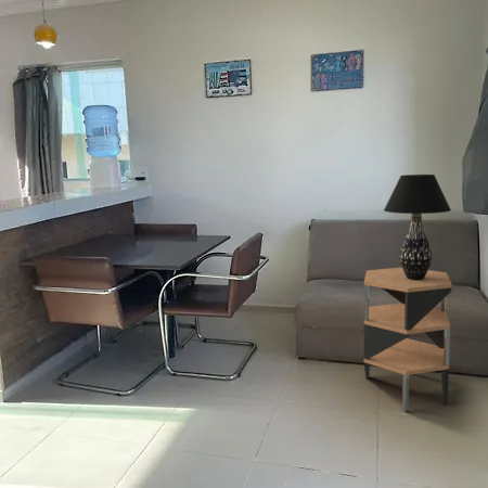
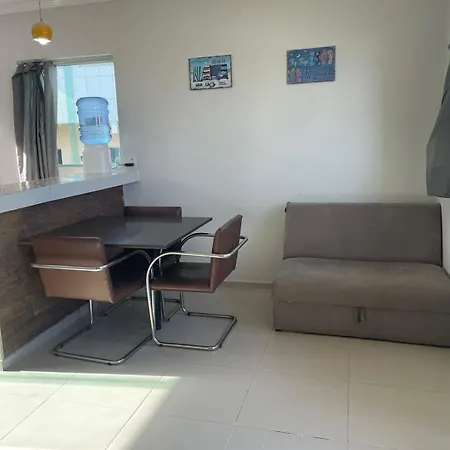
- table lamp (415, 227)
- side table (404, 334)
